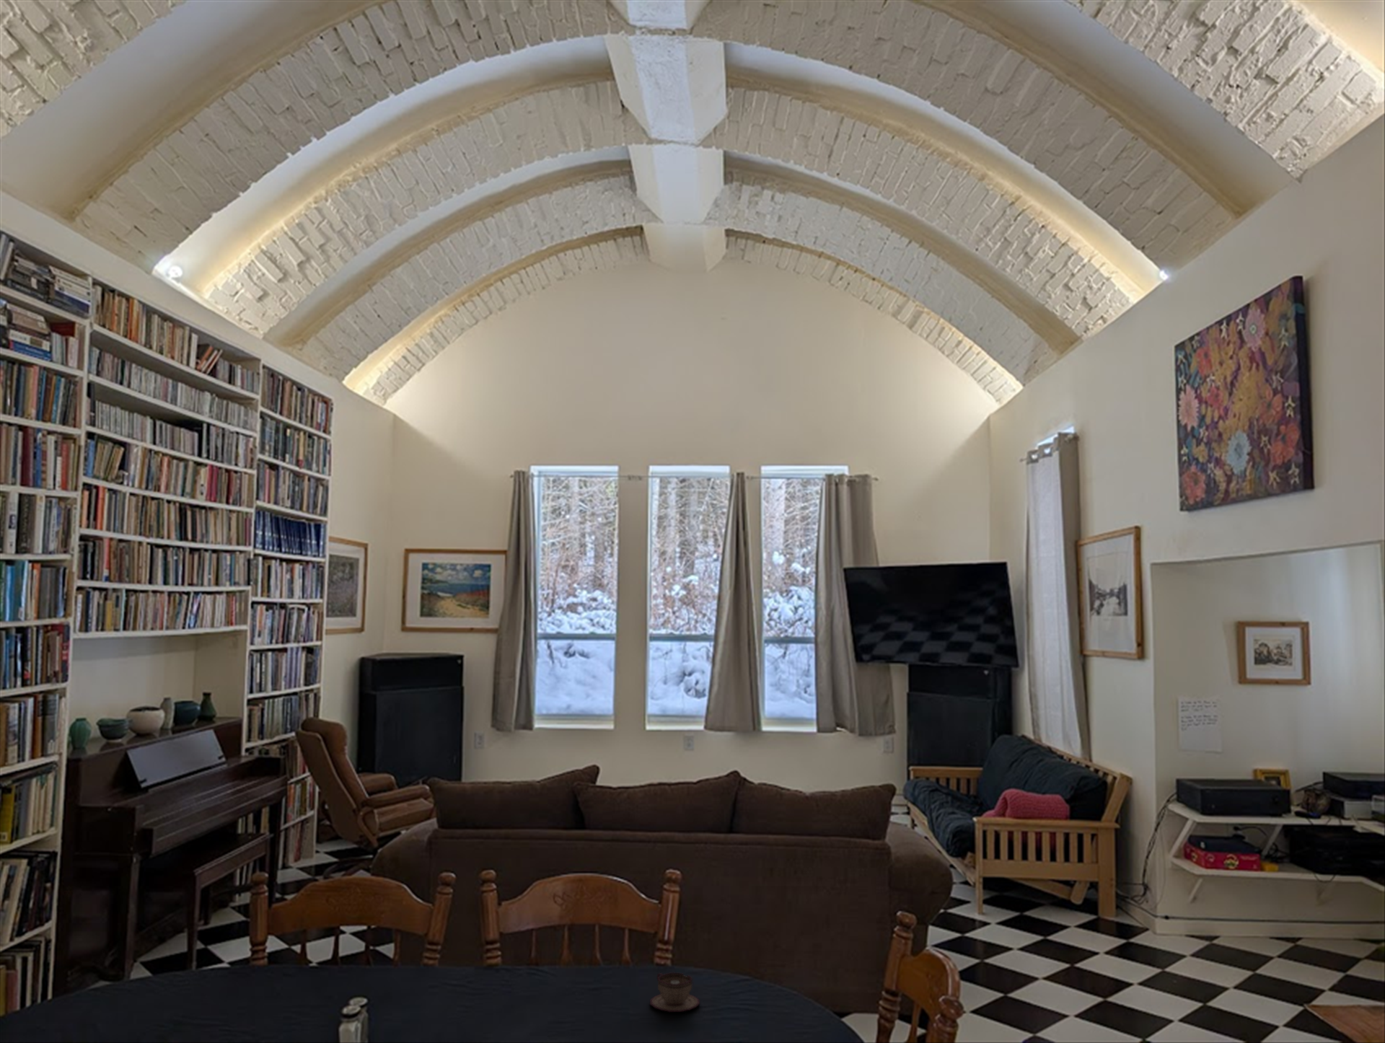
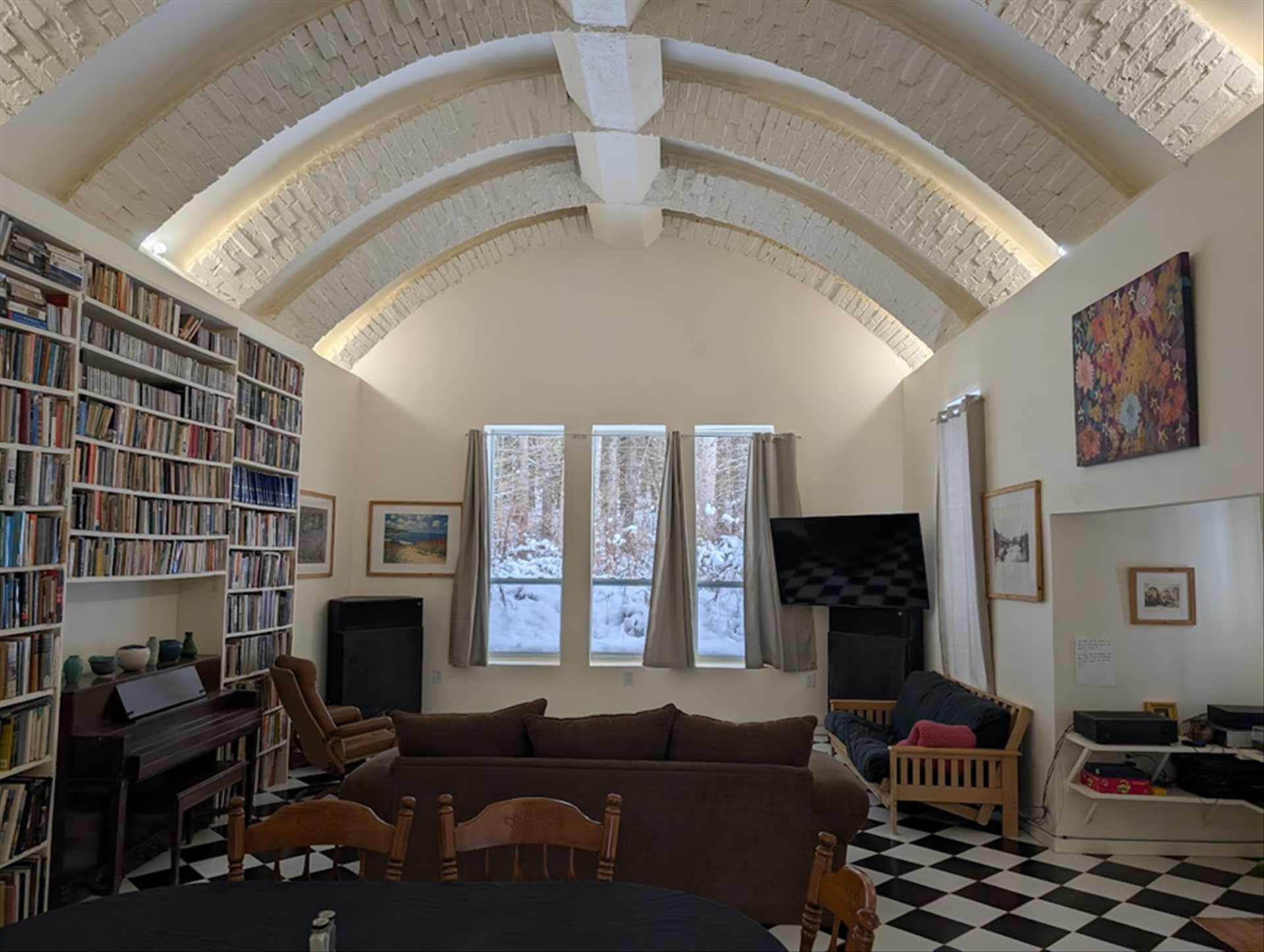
- teacup (675, 990)
